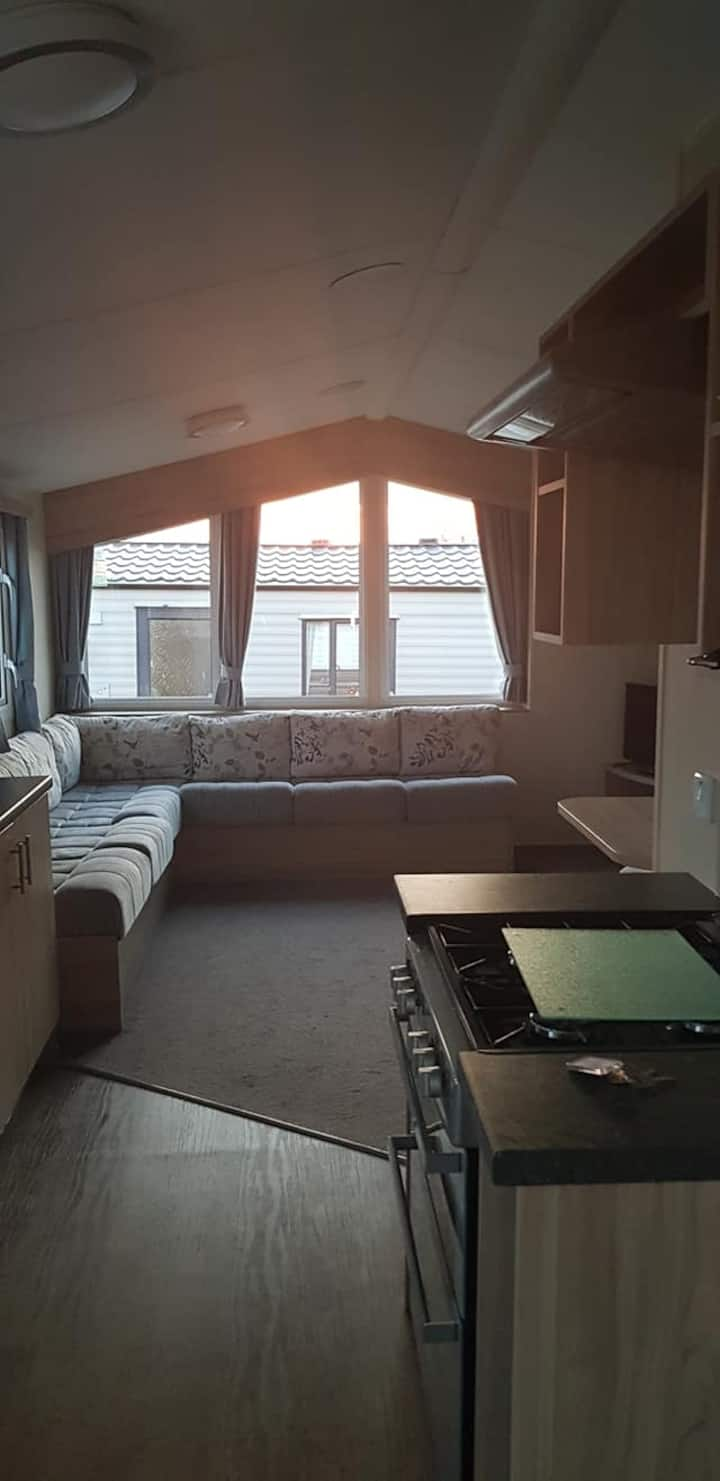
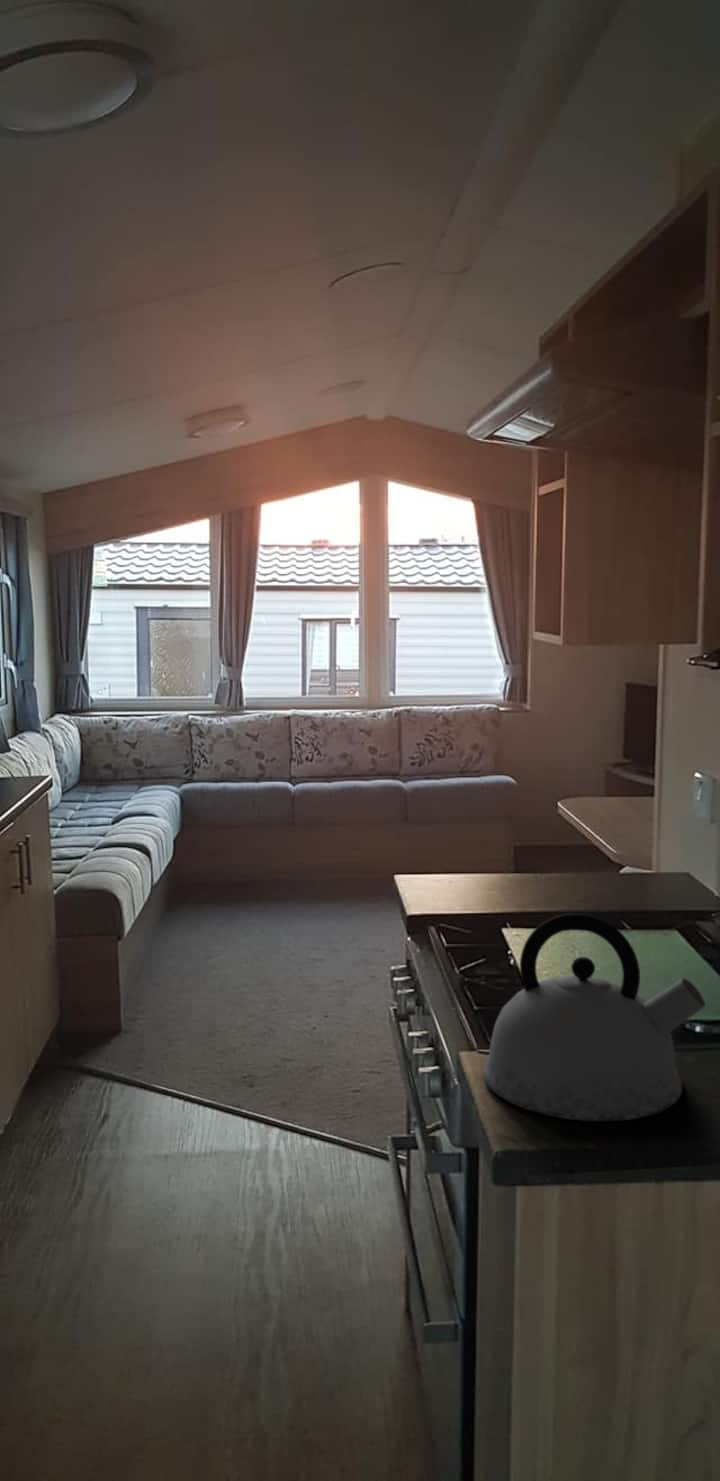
+ kettle (592, 998)
